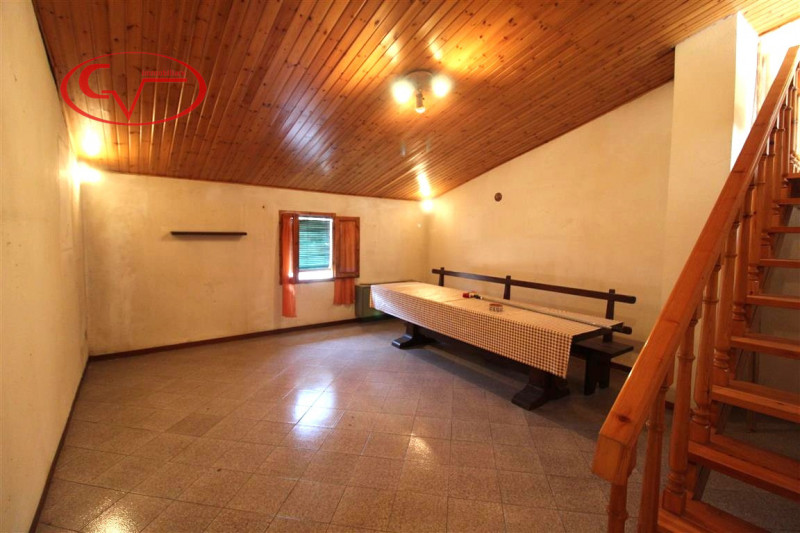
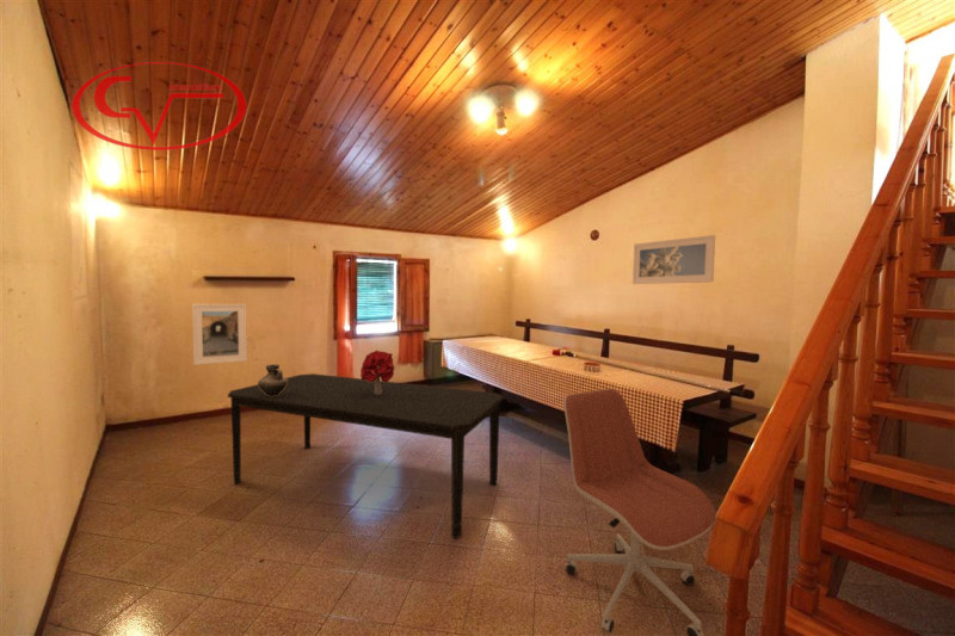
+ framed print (670, 261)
+ ceramic pitcher (272, 379)
+ office chair (634, 498)
+ dining table (365, 425)
+ bouquet (377, 371)
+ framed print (220, 333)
